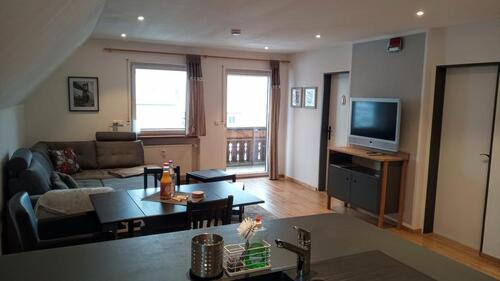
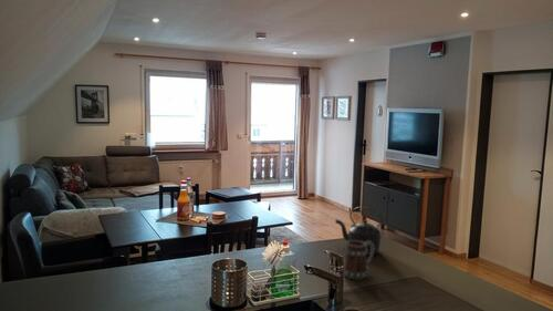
+ kettle (357, 227)
+ mug (359, 258)
